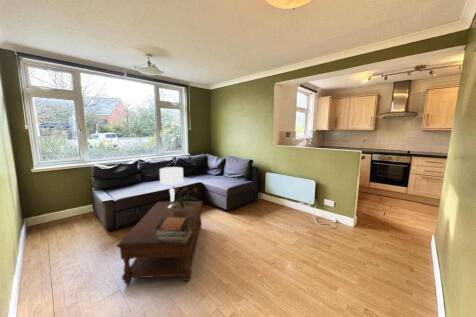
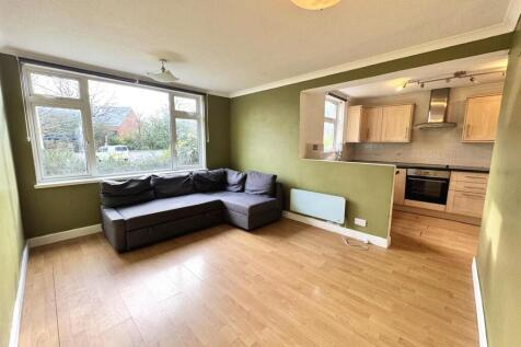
- coffee table (170, 242)
- potted plant (182, 202)
- book stack (174, 230)
- table lamp (172, 188)
